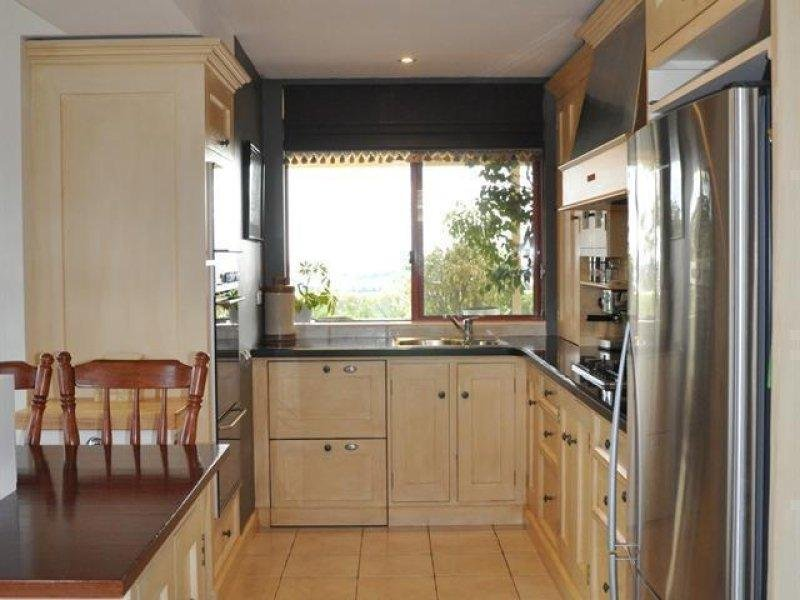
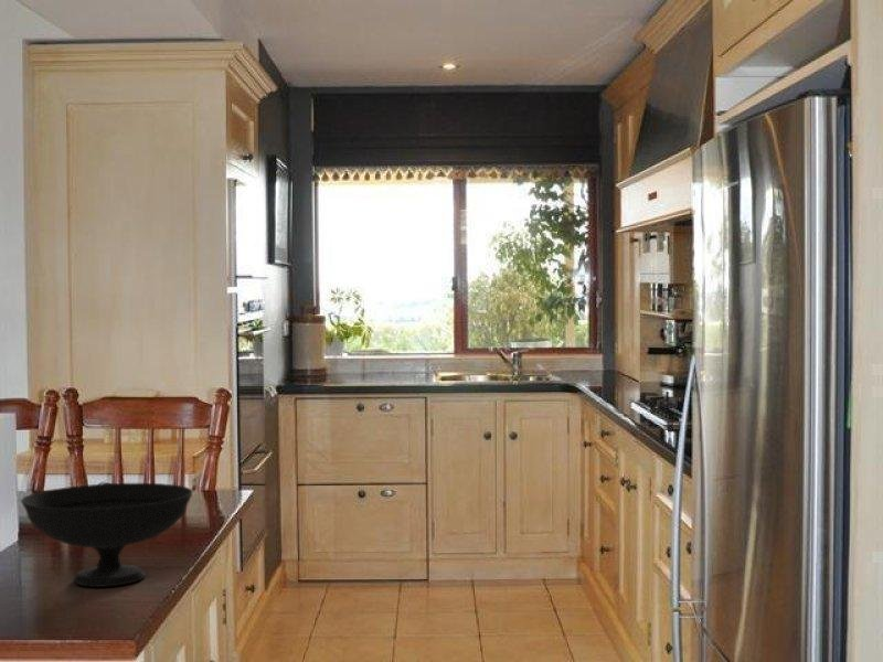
+ bowl (109, 536)
